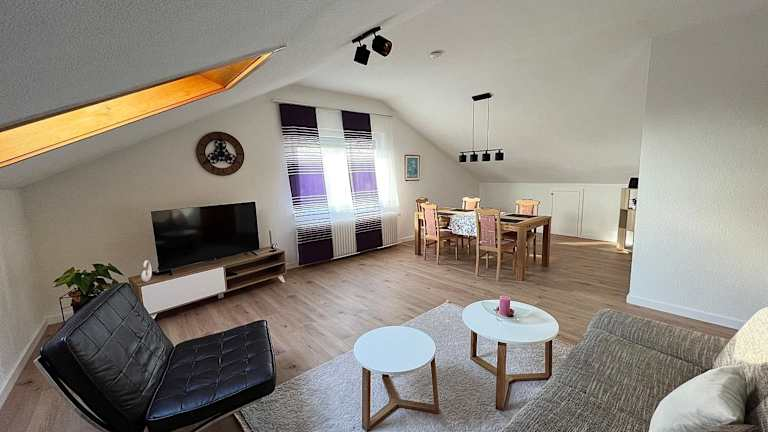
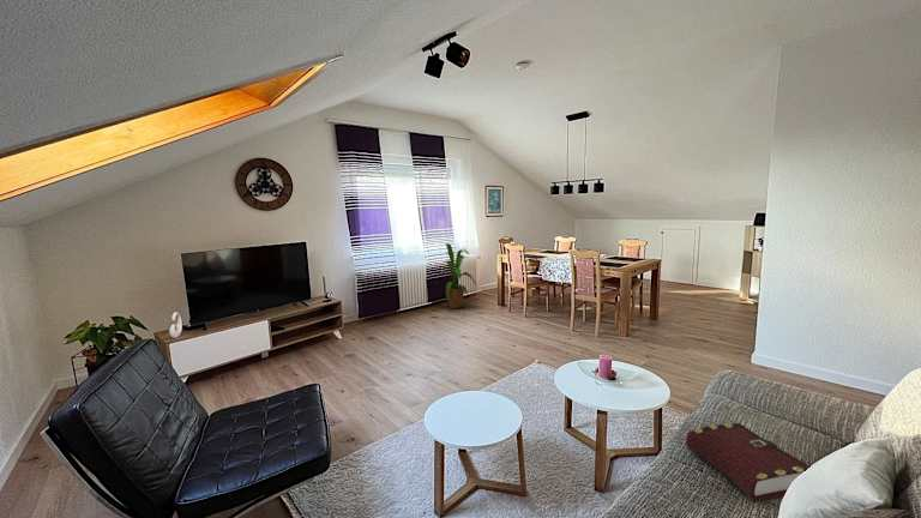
+ book (744, 457)
+ house plant (458, 273)
